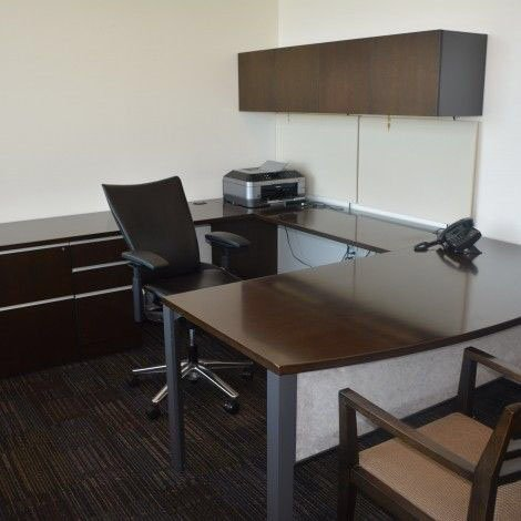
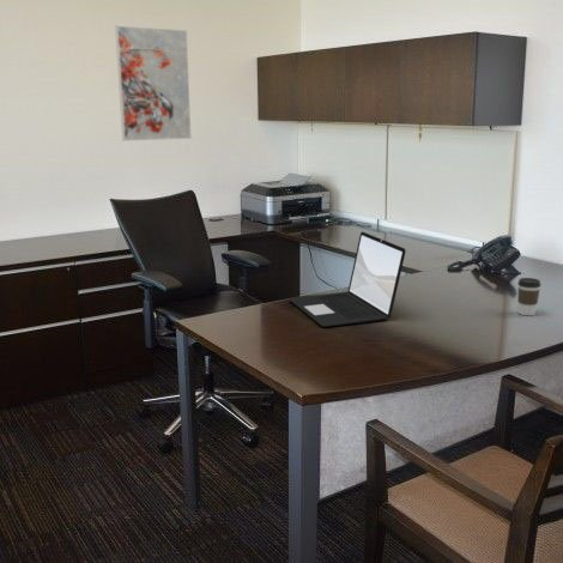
+ laptop (351, 276)
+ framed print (155, 85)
+ coffee cup (527, 296)
